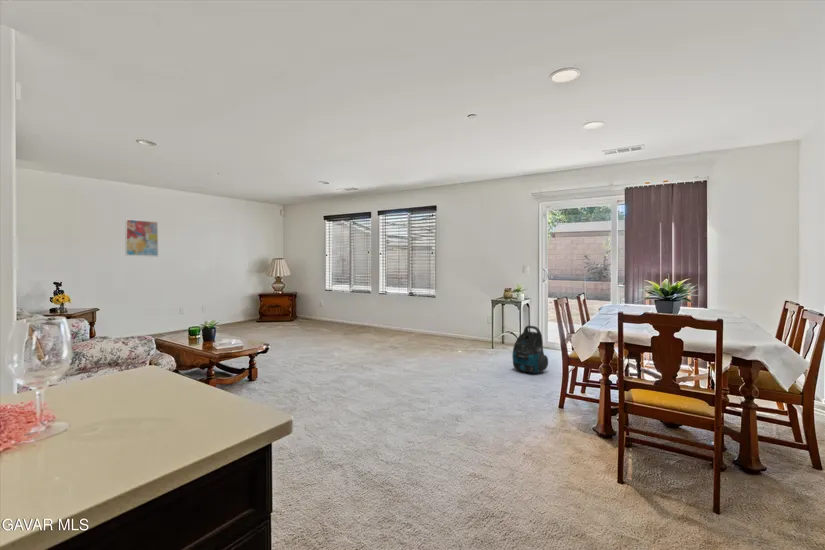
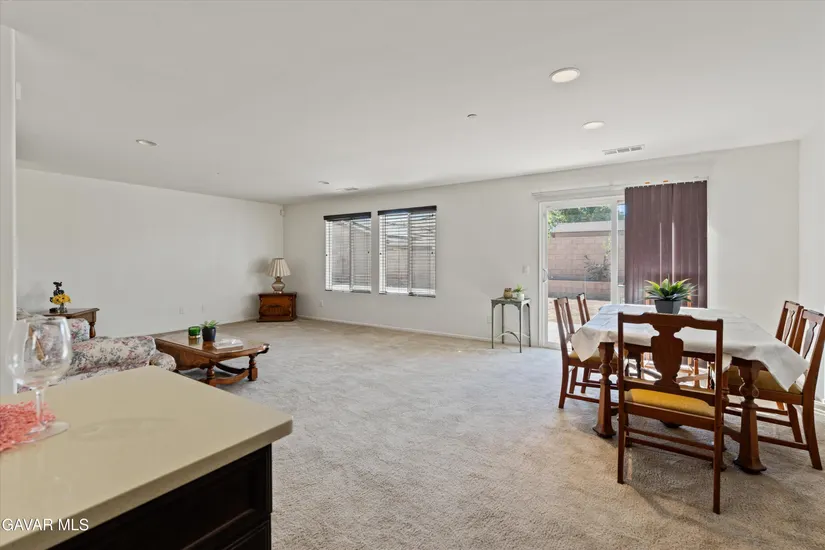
- wall art (142, 238)
- vacuum cleaner (528, 348)
